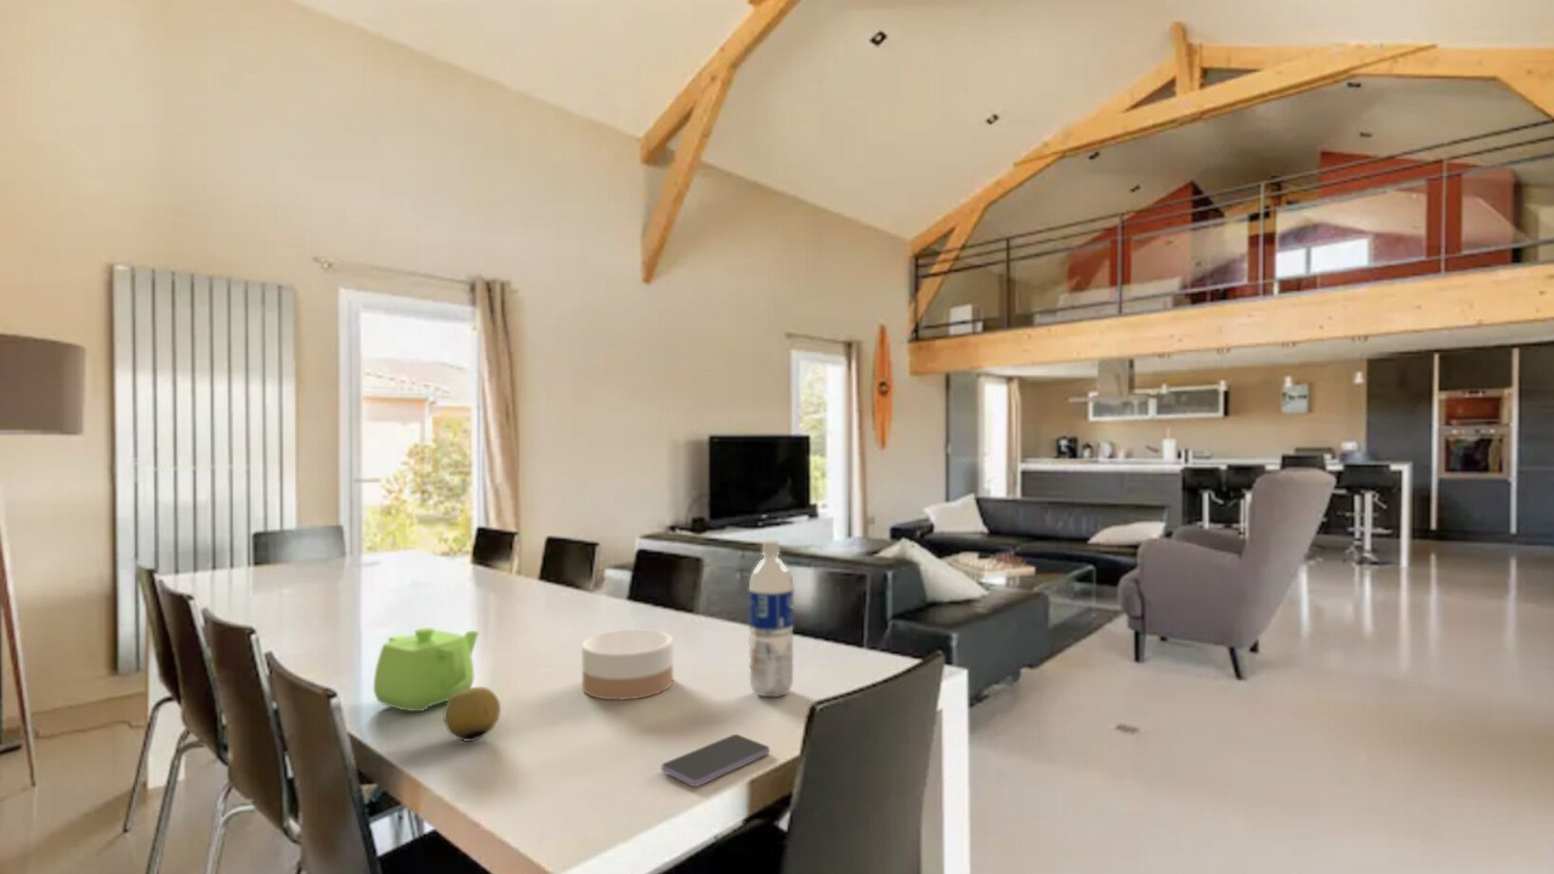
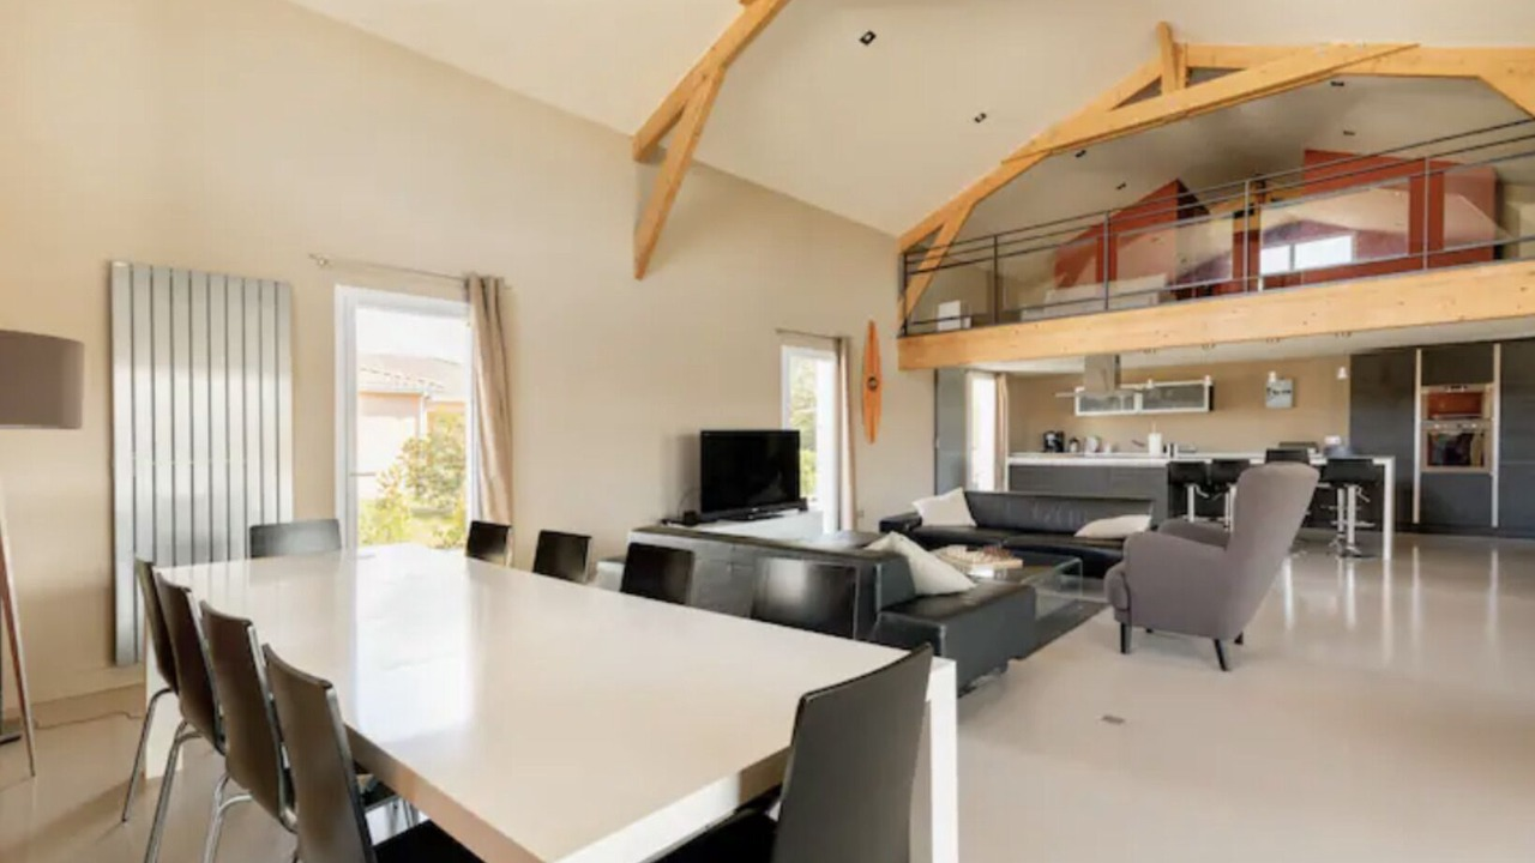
- bowl (628, 662)
- smartphone (716, 757)
- teapot (435, 662)
- fruit (472, 713)
- water bottle (771, 615)
